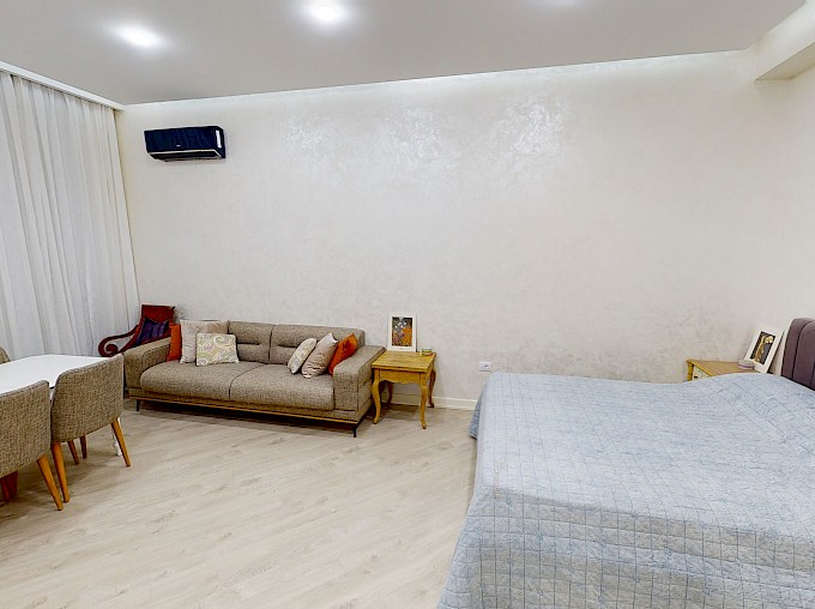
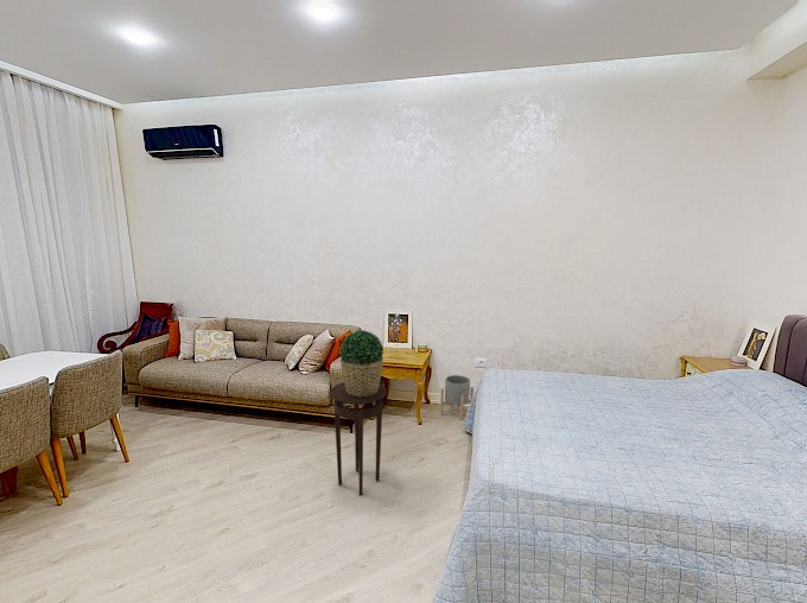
+ planter (457, 395)
+ stool (358, 437)
+ potted plant (362, 361)
